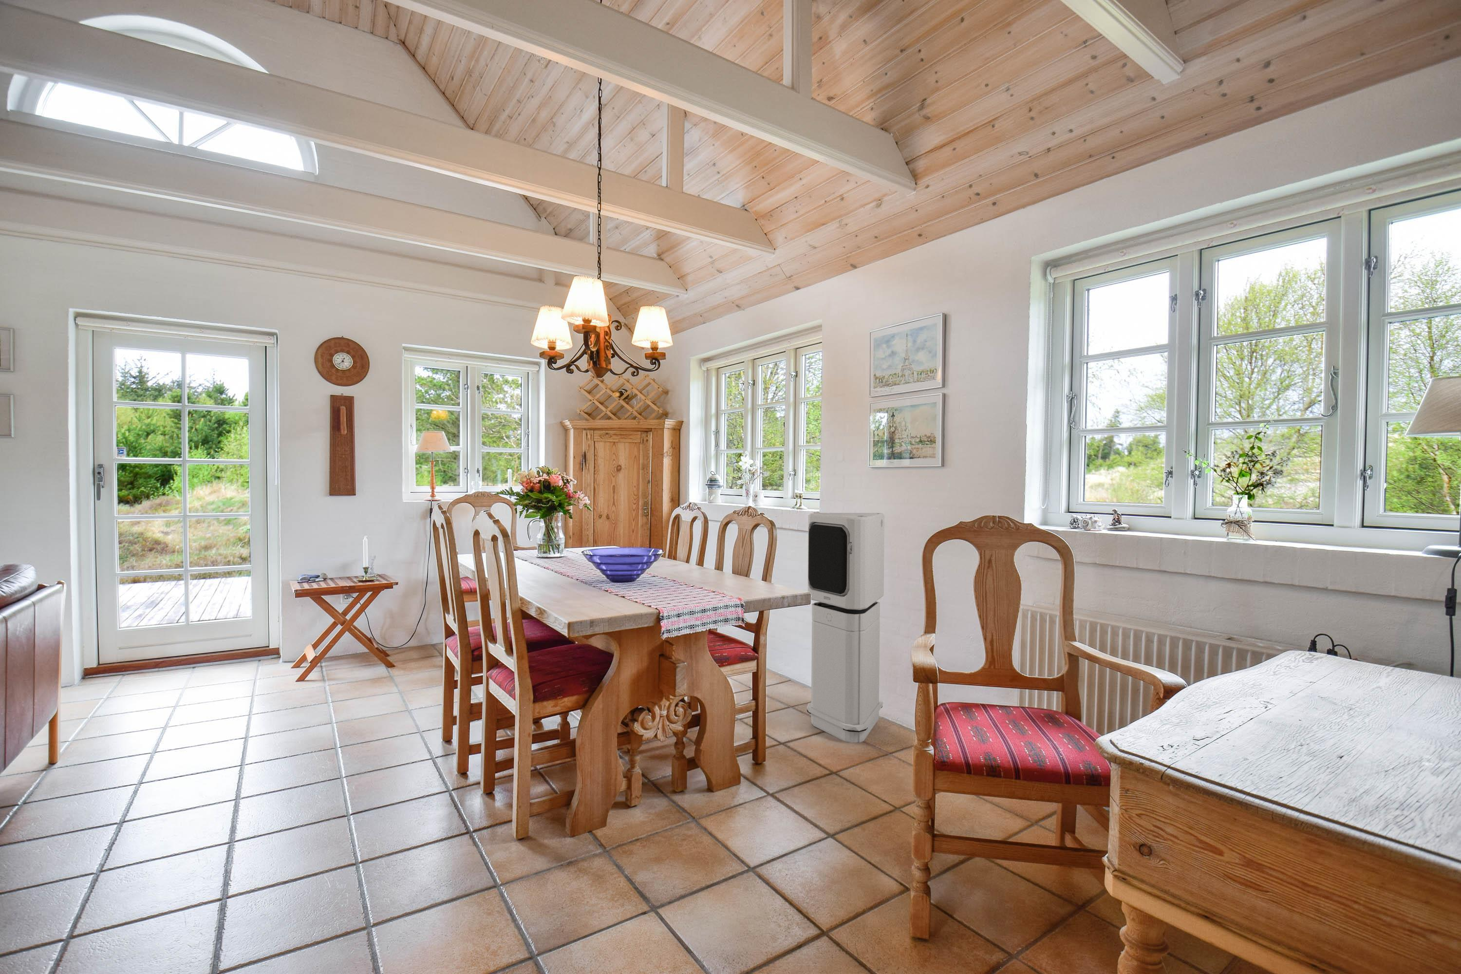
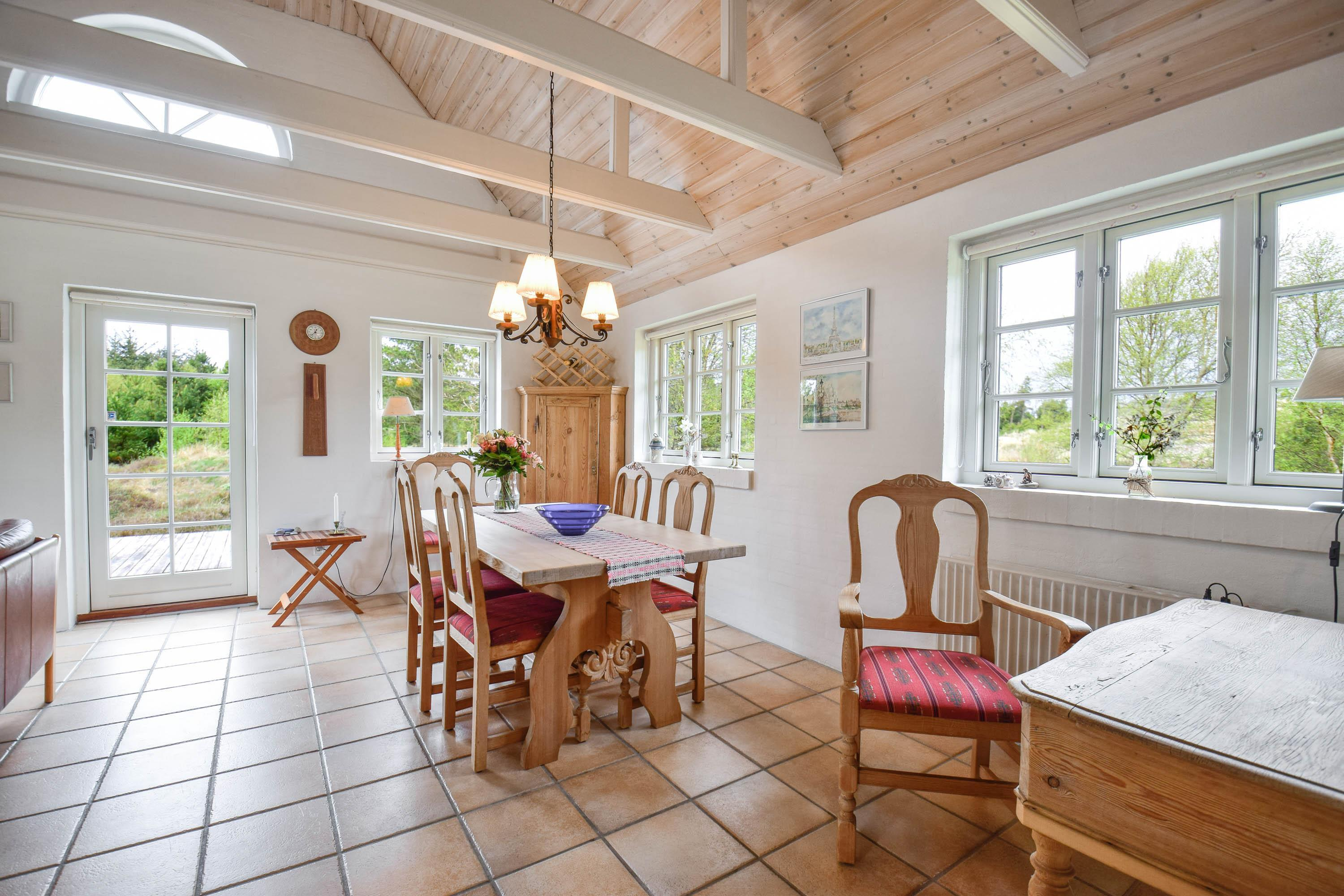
- air purifier (854, 620)
